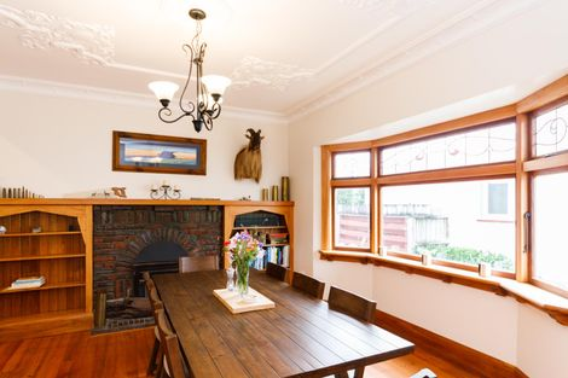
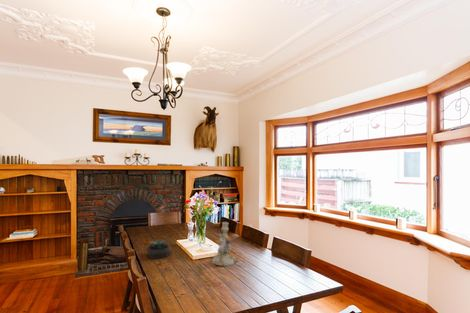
+ succulent plant (158, 248)
+ candlestick (224, 241)
